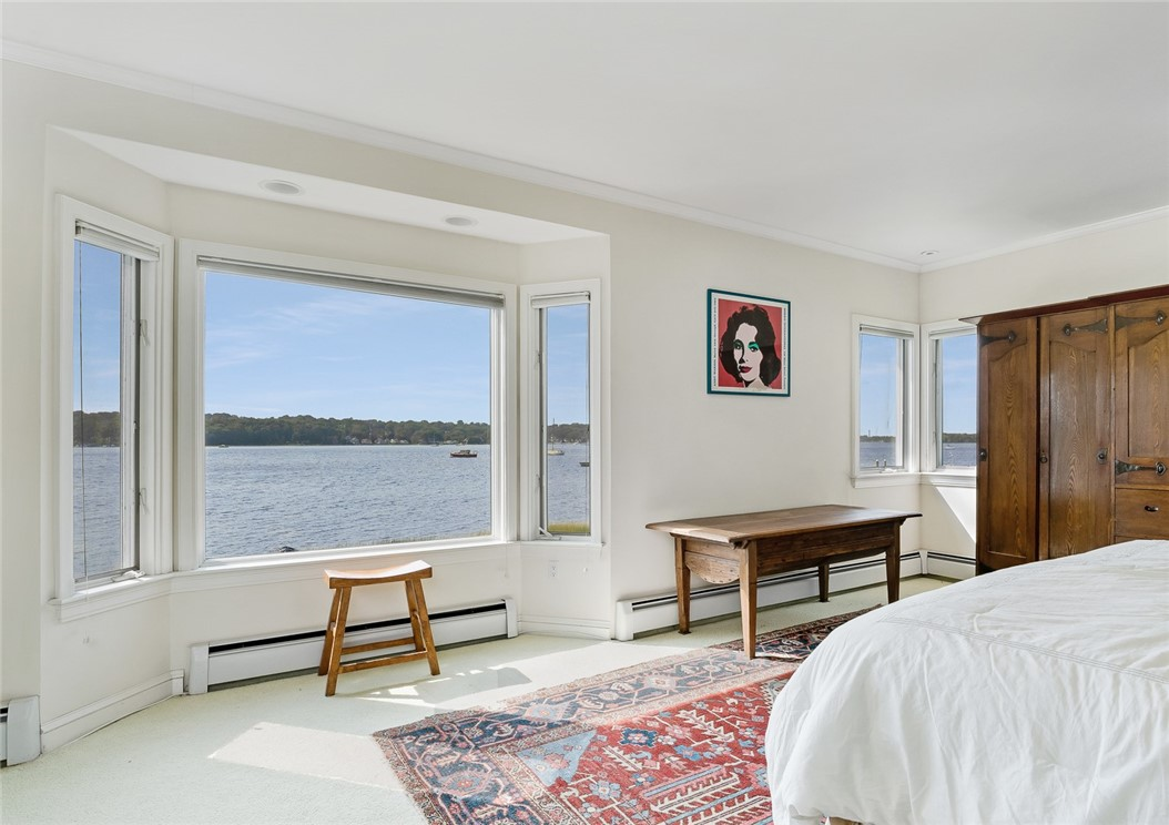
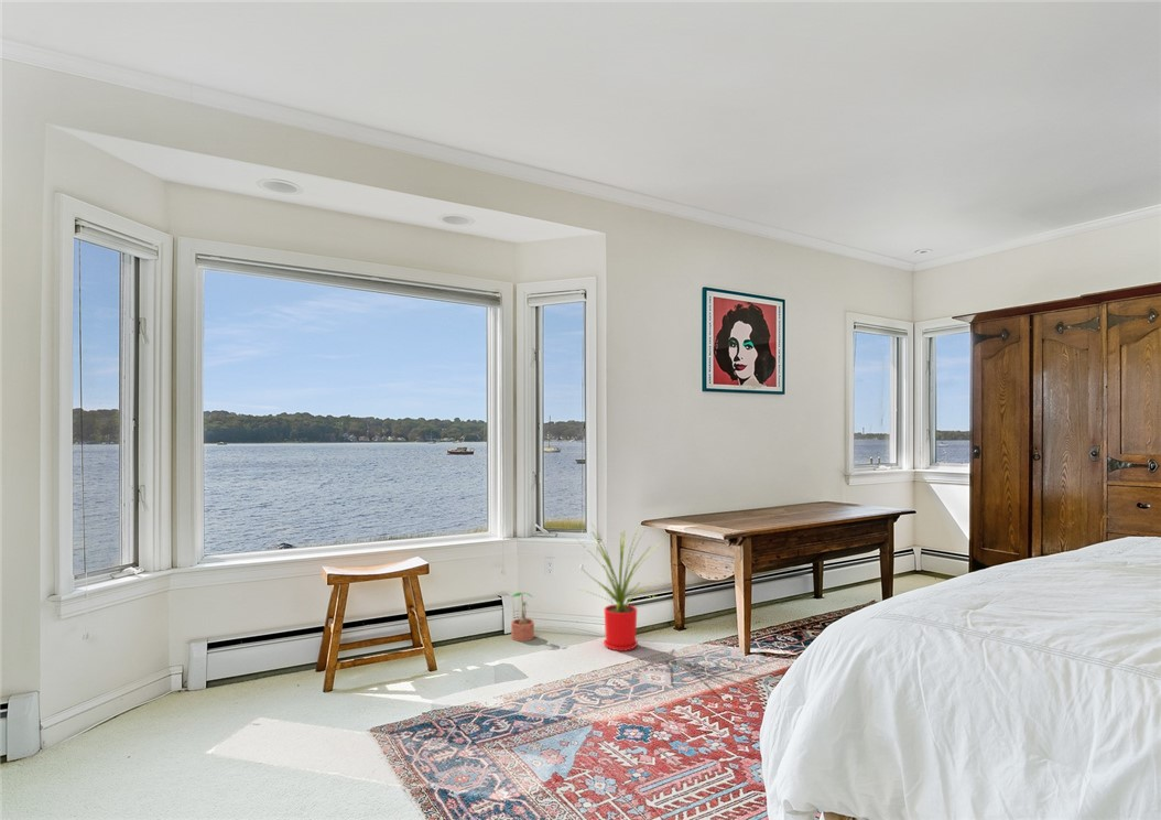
+ potted plant (522, 614)
+ house plant (620, 584)
